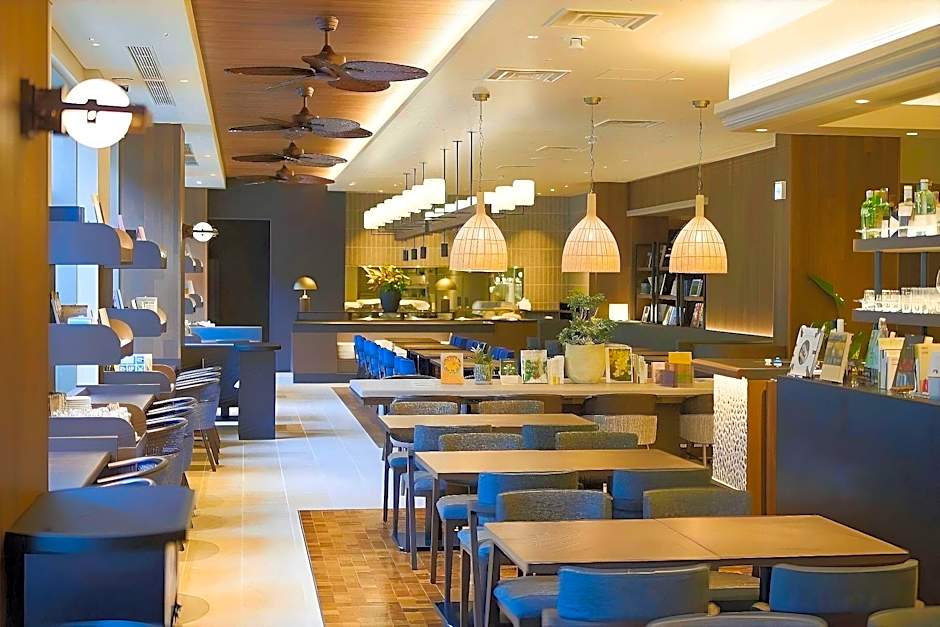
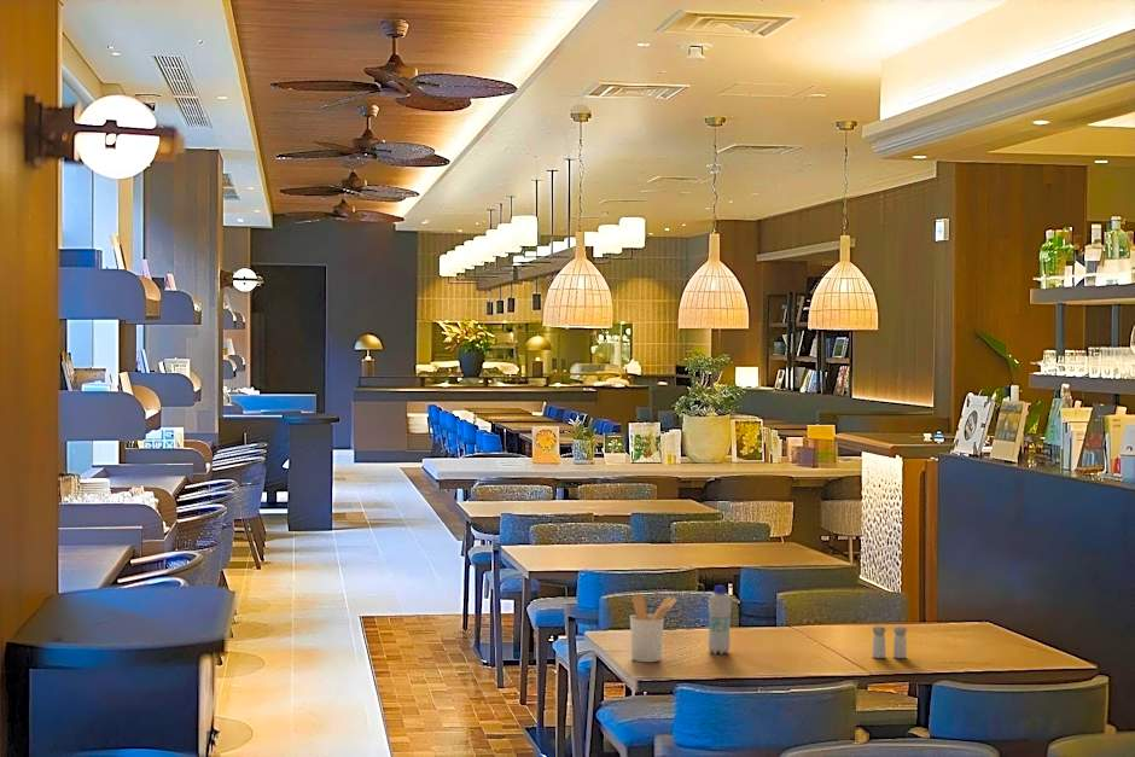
+ salt and pepper shaker (894, 641)
+ bottle (718, 618)
+ utensil holder (653, 627)
